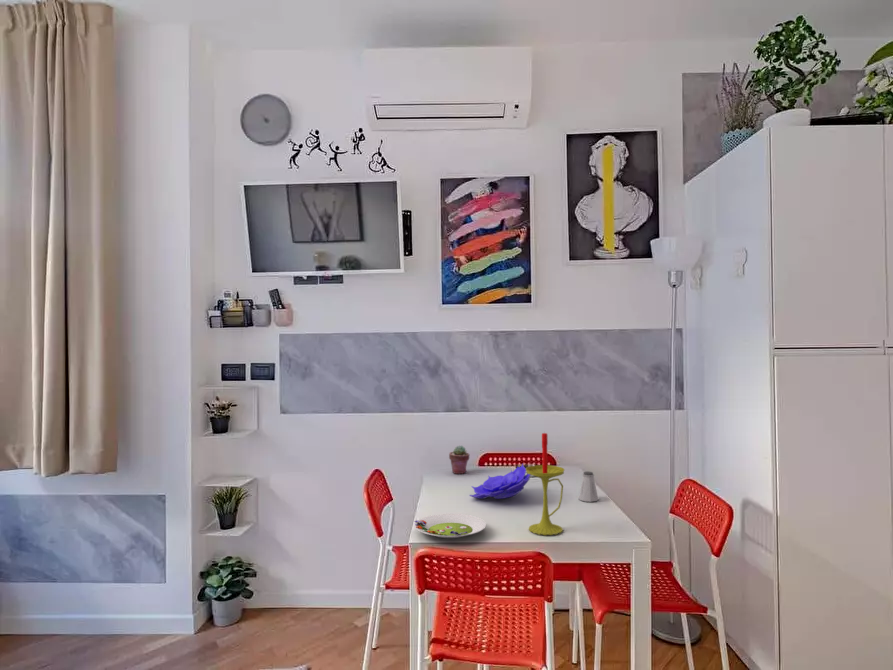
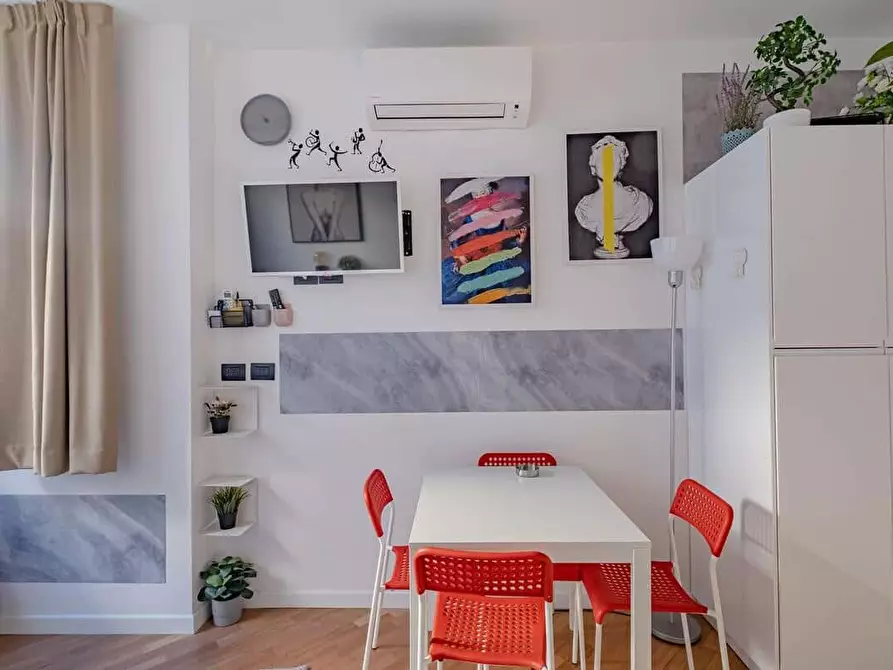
- decorative bowl (501, 481)
- salad plate (450, 526)
- saltshaker (588, 485)
- potted succulent (459, 459)
- candle (545, 480)
